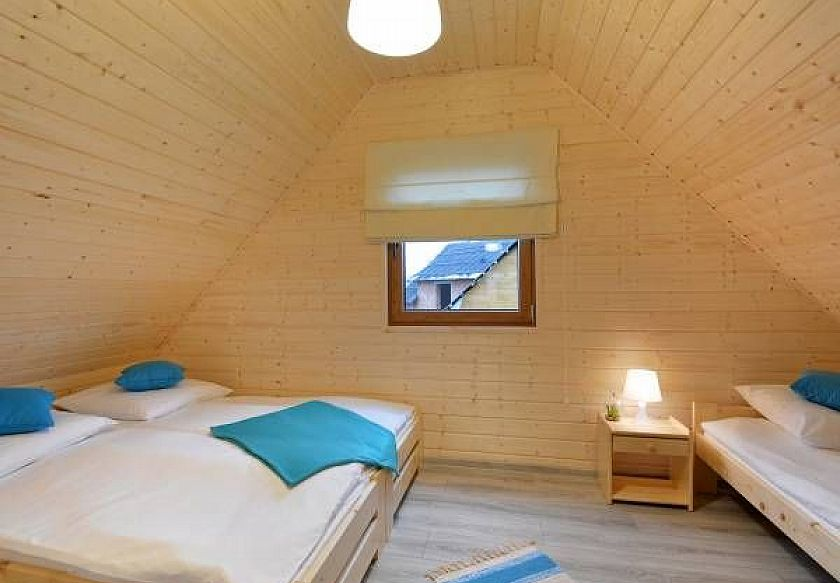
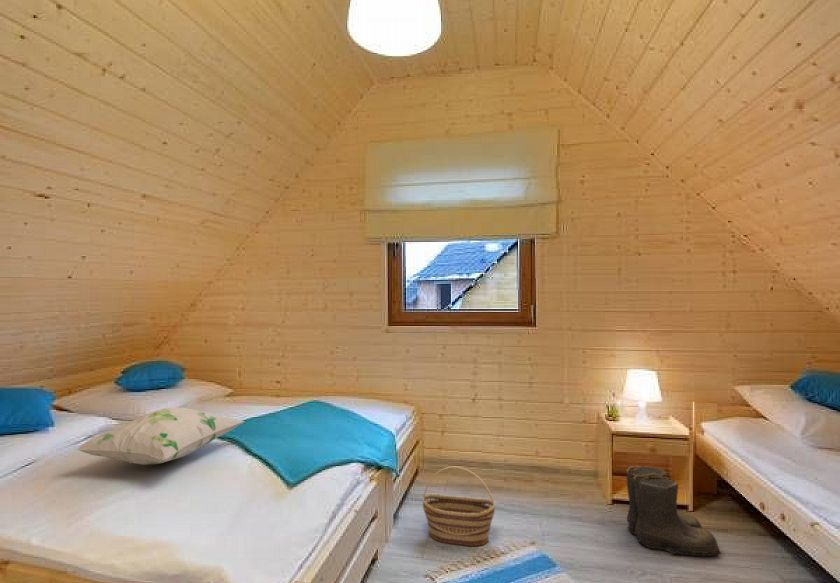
+ decorative pillow (166, 433)
+ basket (458, 501)
+ boots (670, 507)
